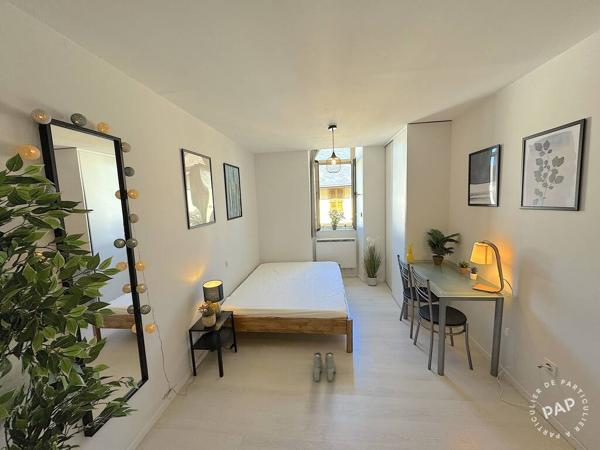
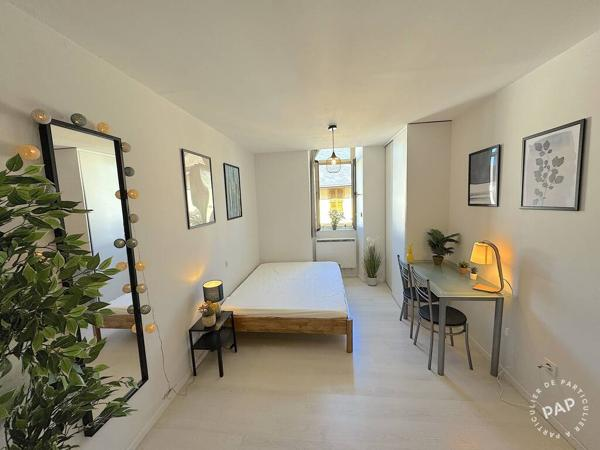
- boots (325, 363)
